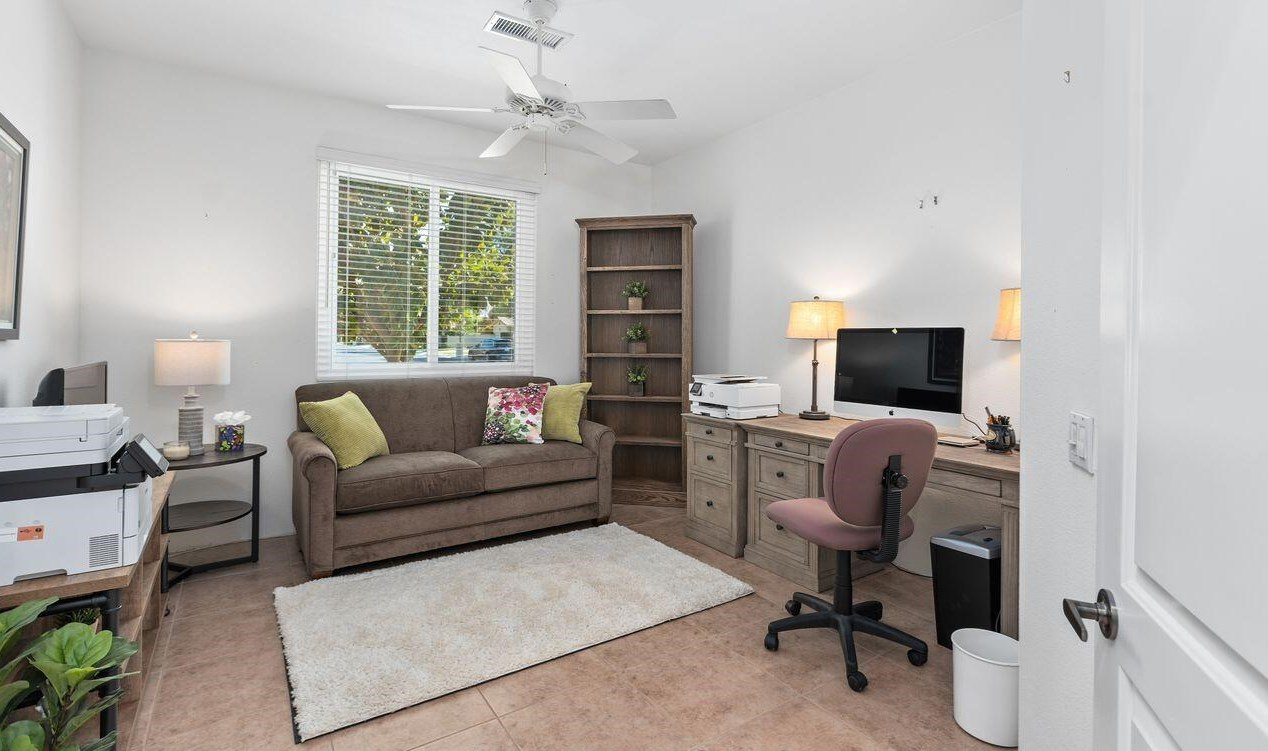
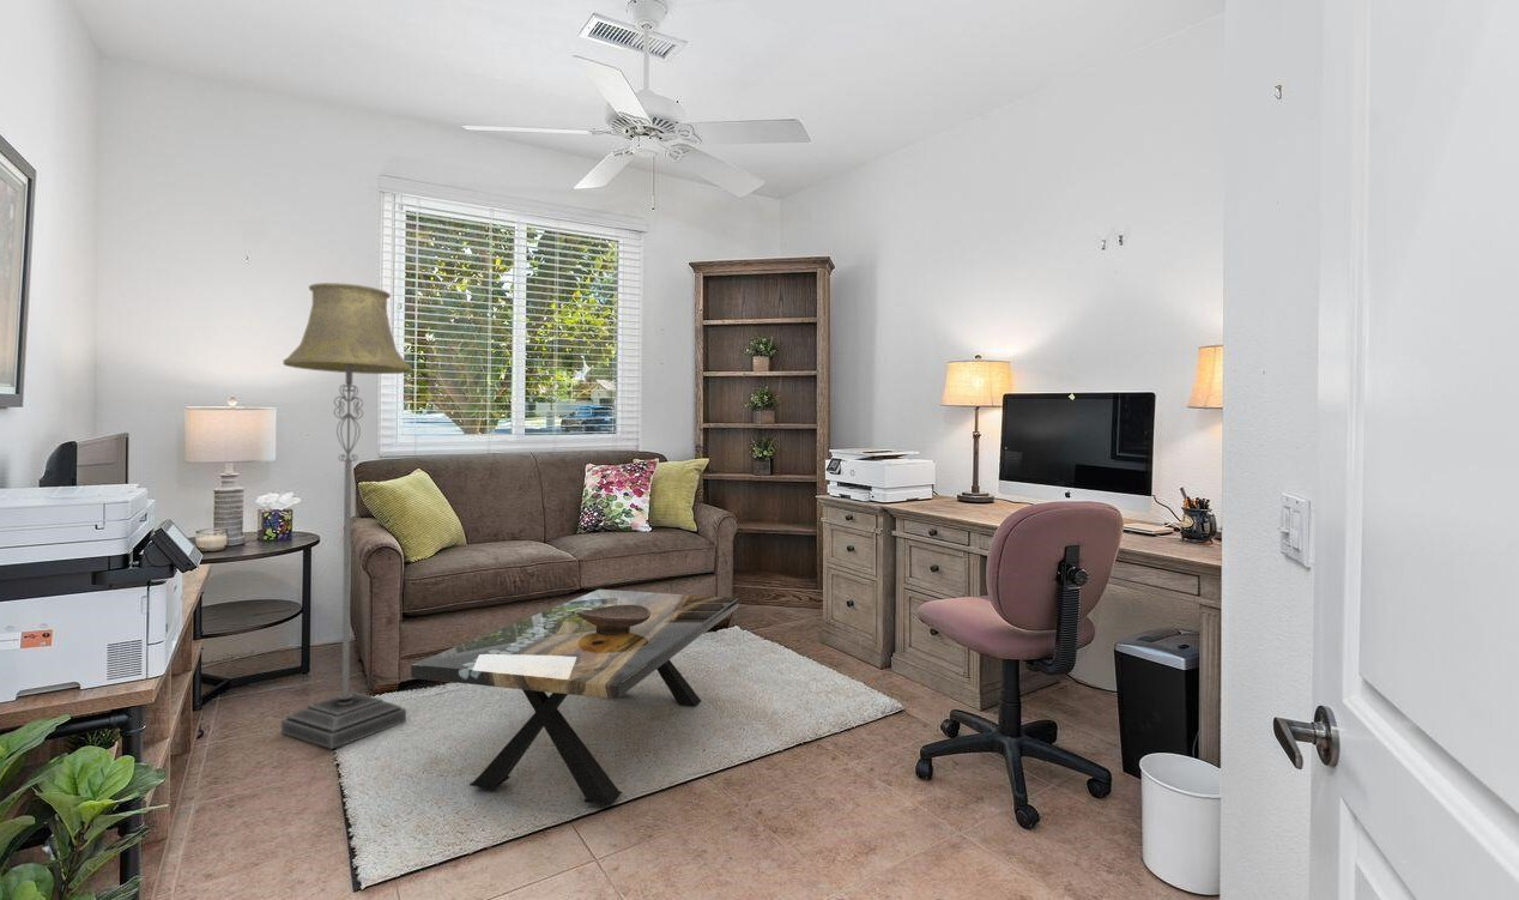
+ floor lamp (347, 508)
+ decorative bowl (613, 618)
+ coffee table (605, 682)
